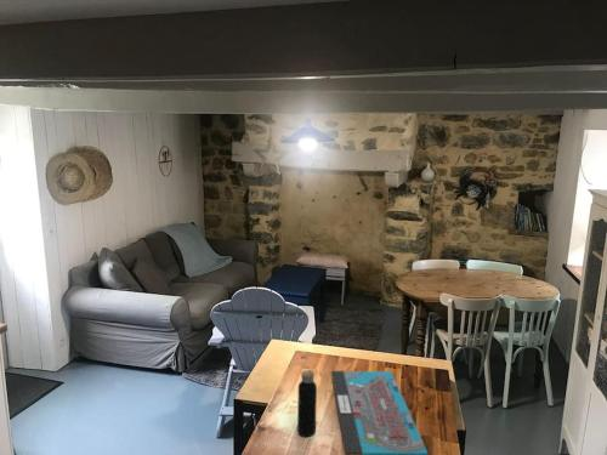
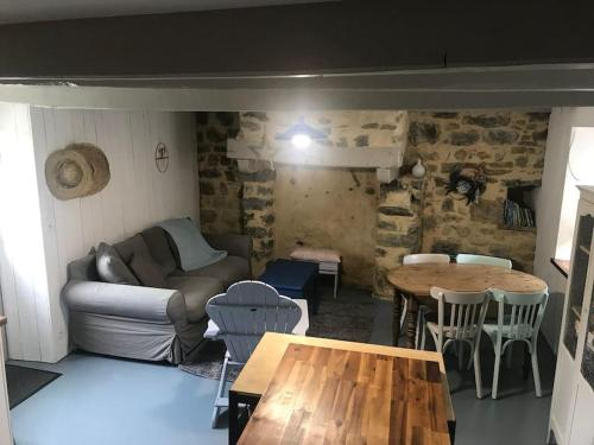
- water bottle (307, 399)
- board game (371, 406)
